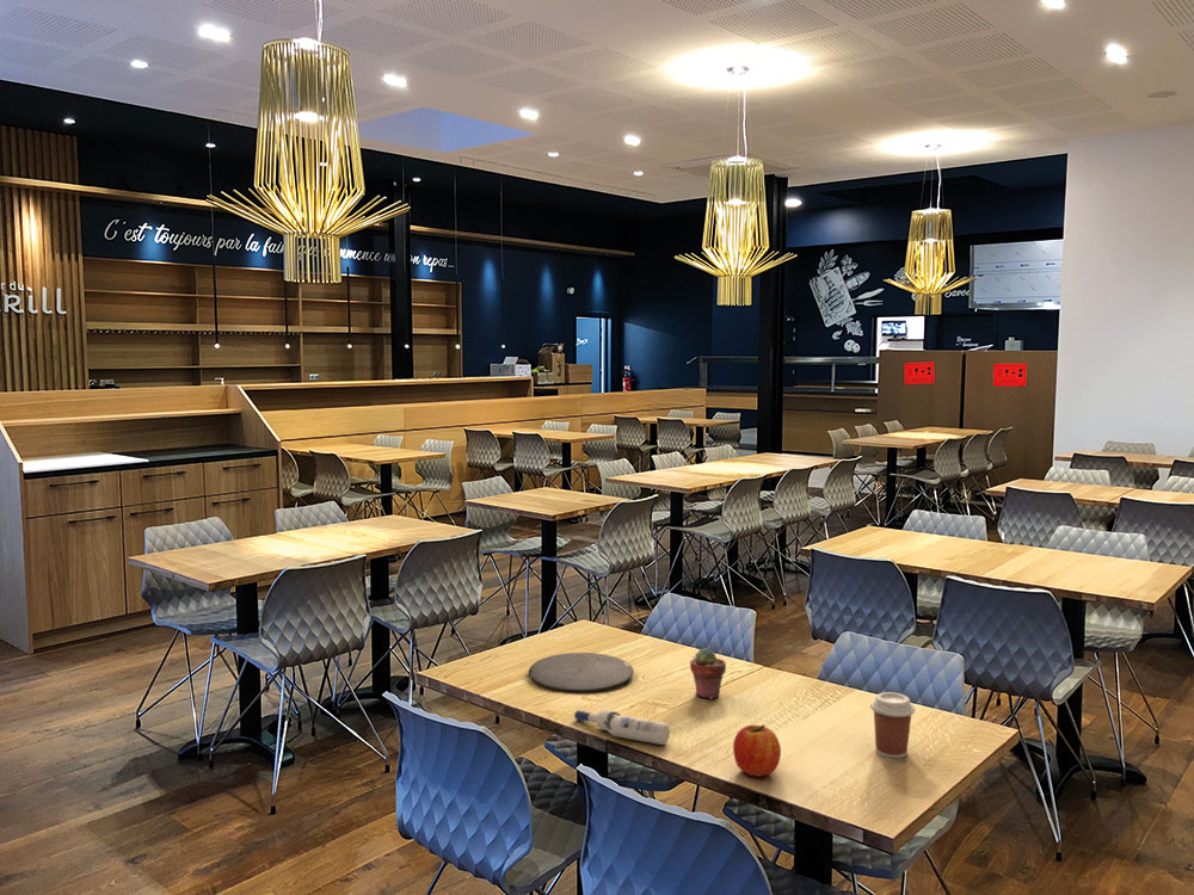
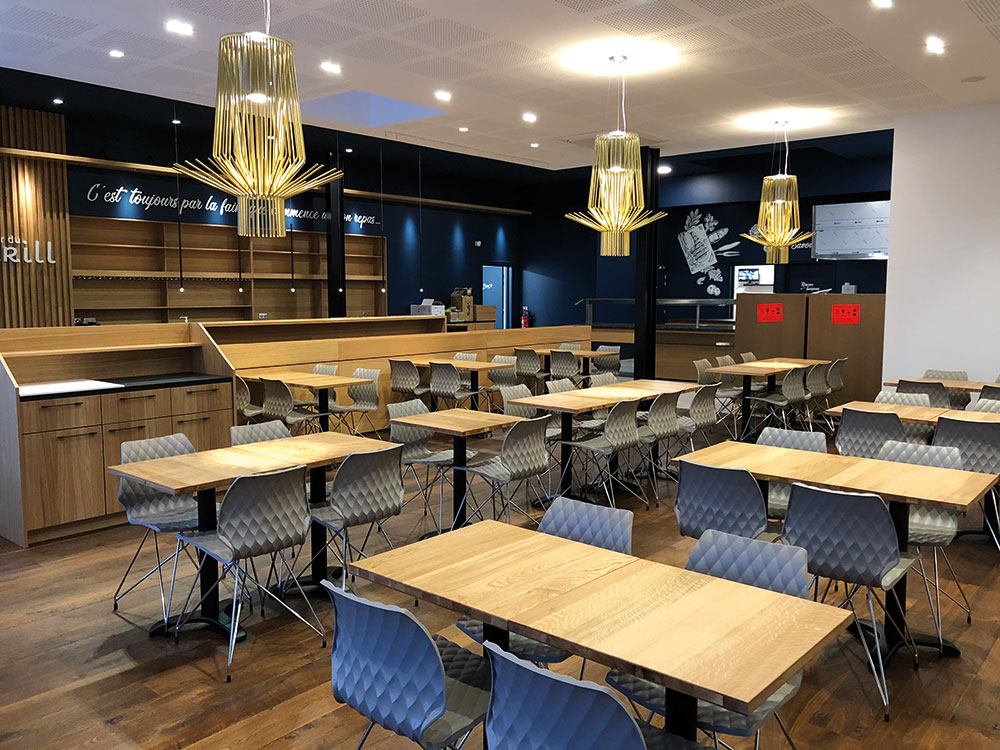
- plate (580, 671)
- coffee cup (892, 724)
- potted succulent (707, 671)
- water bottle (618, 722)
- apple (756, 747)
